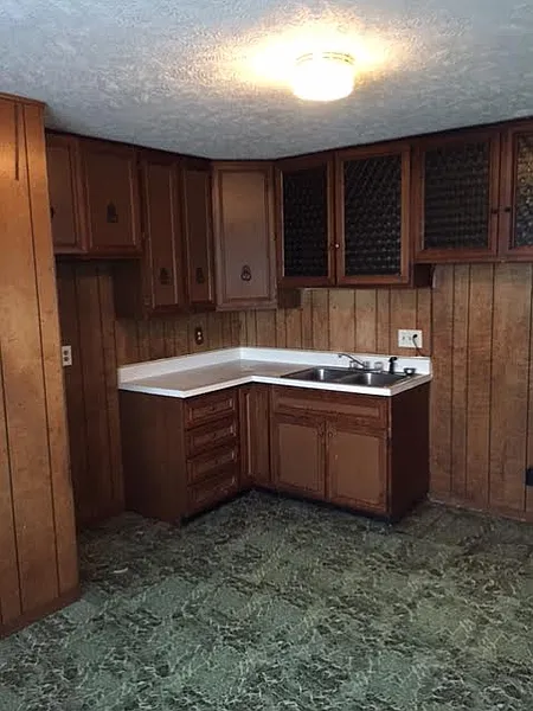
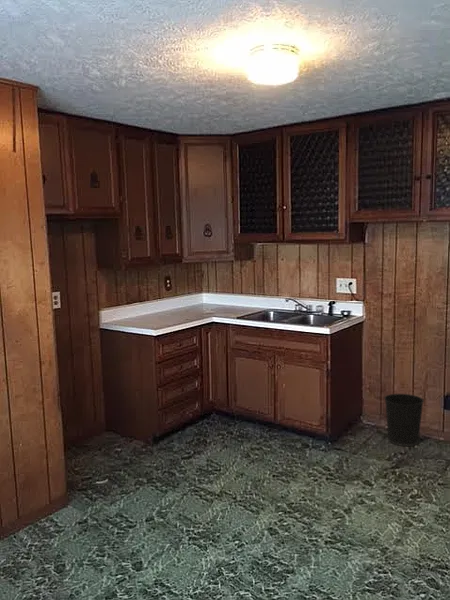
+ wastebasket (403, 419)
